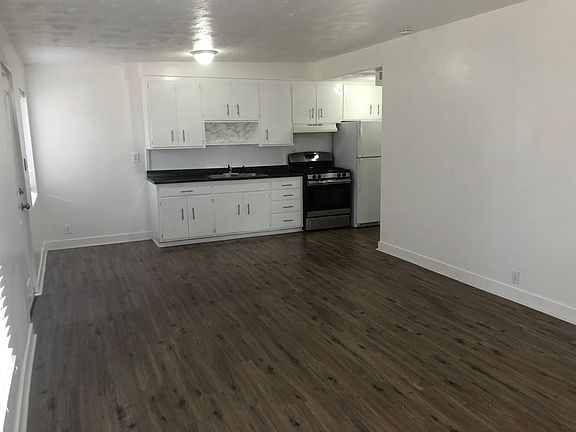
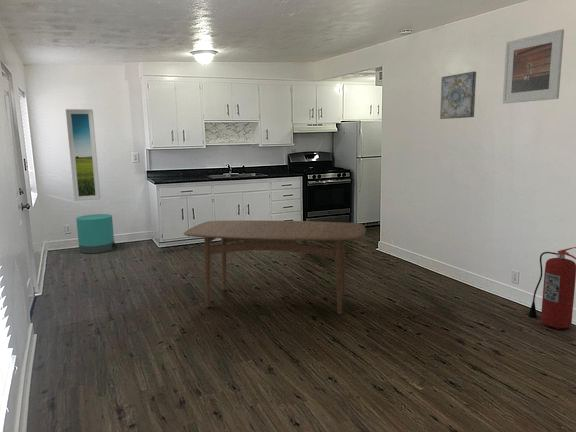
+ fire extinguisher (552, 283)
+ trash can (96, 233)
+ wall art (457, 96)
+ dining table (276, 250)
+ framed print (531, 69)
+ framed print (83, 155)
